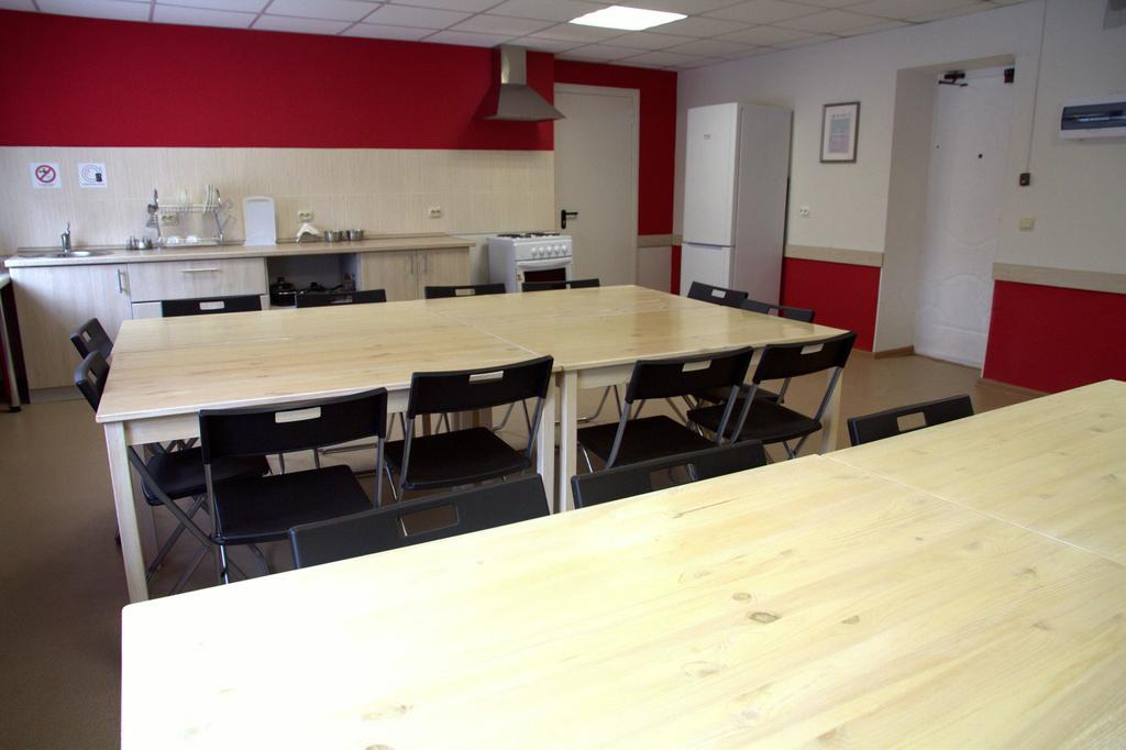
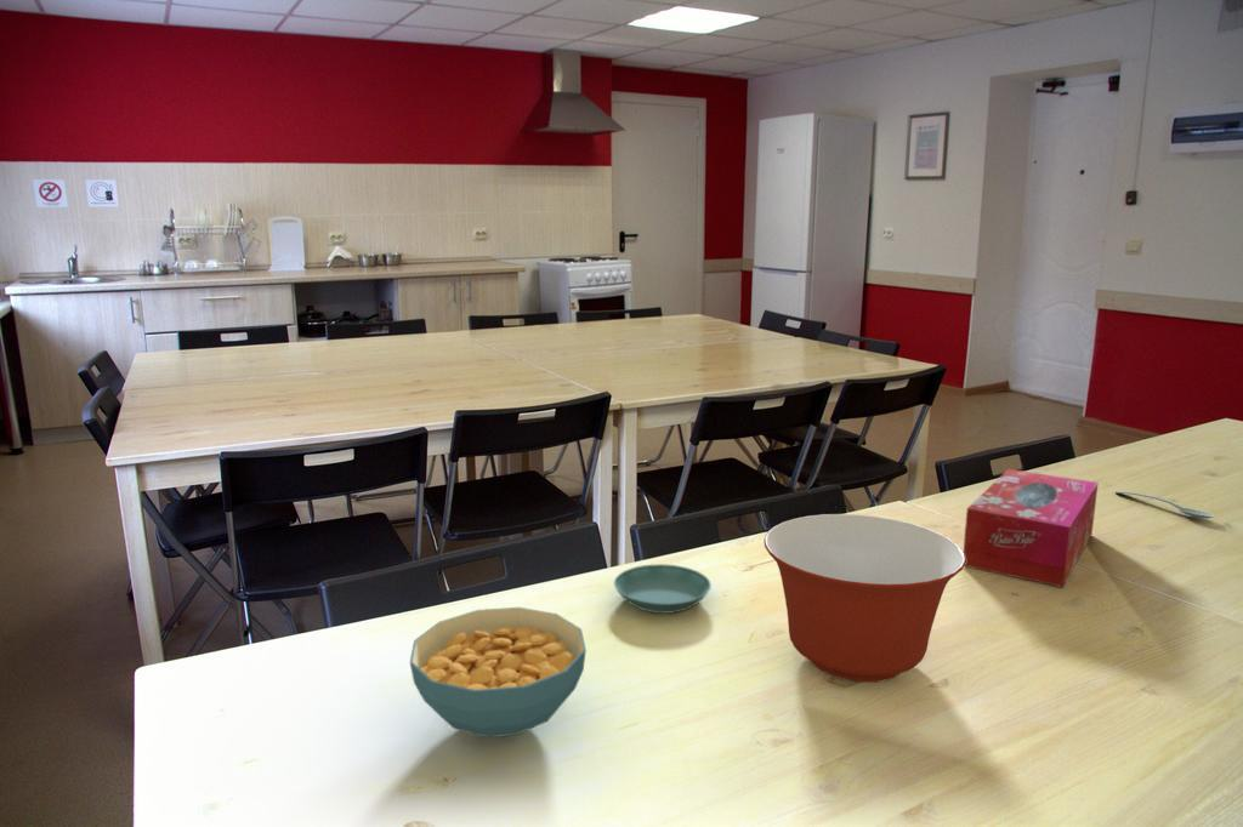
+ mixing bowl (858, 601)
+ tissue box (1032, 521)
+ saucer (662, 591)
+ cereal bowl (500, 683)
+ spoon (1163, 501)
